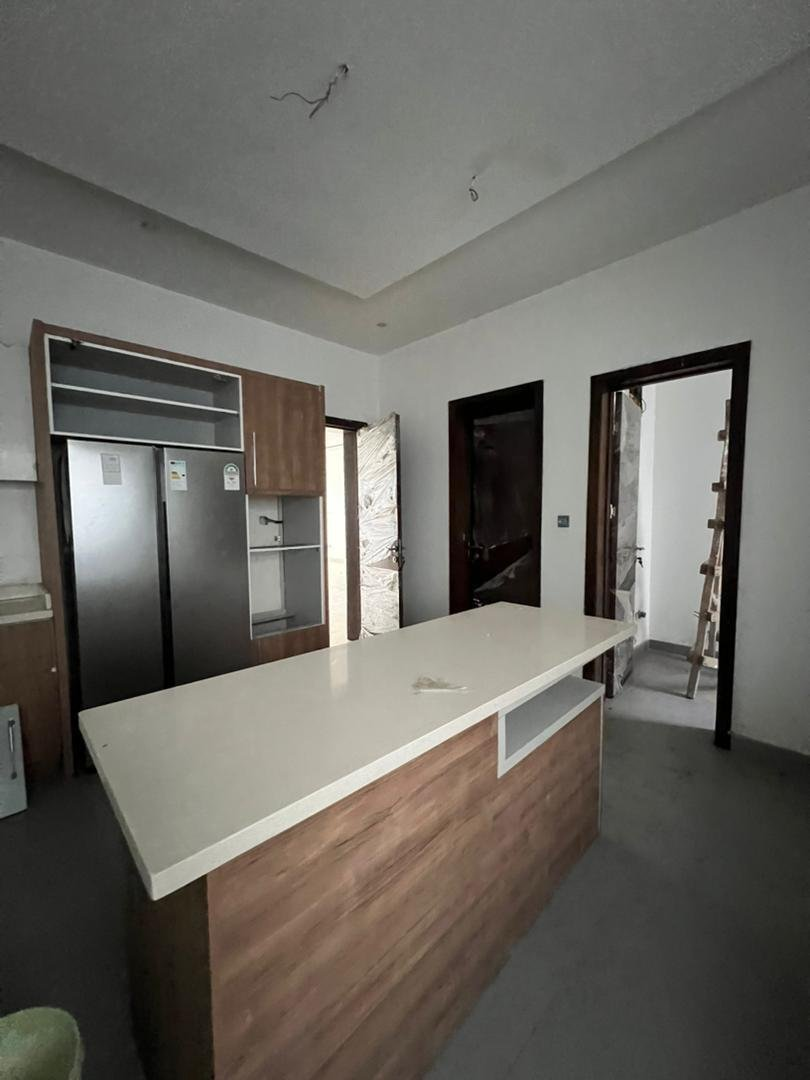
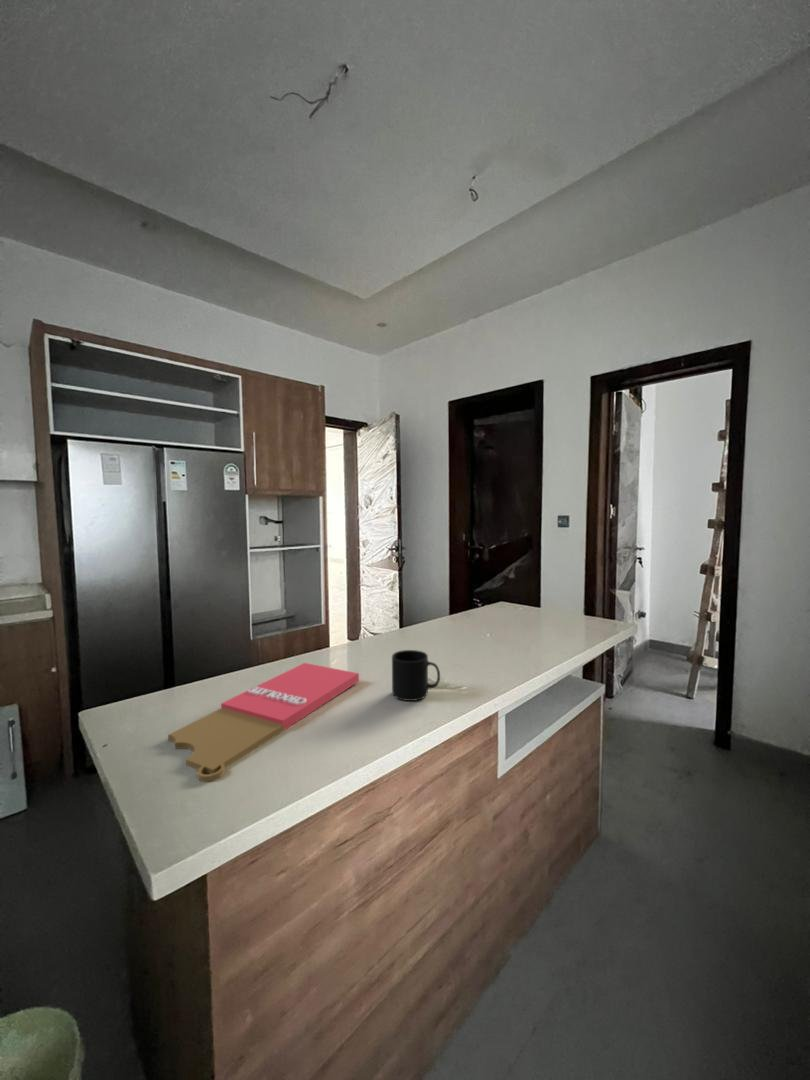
+ mug (415, 675)
+ cutting board (269, 707)
